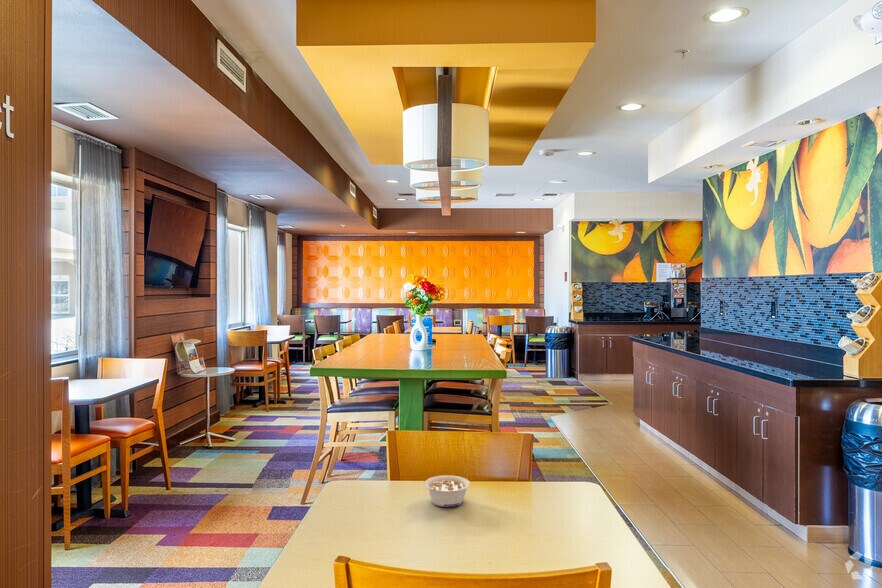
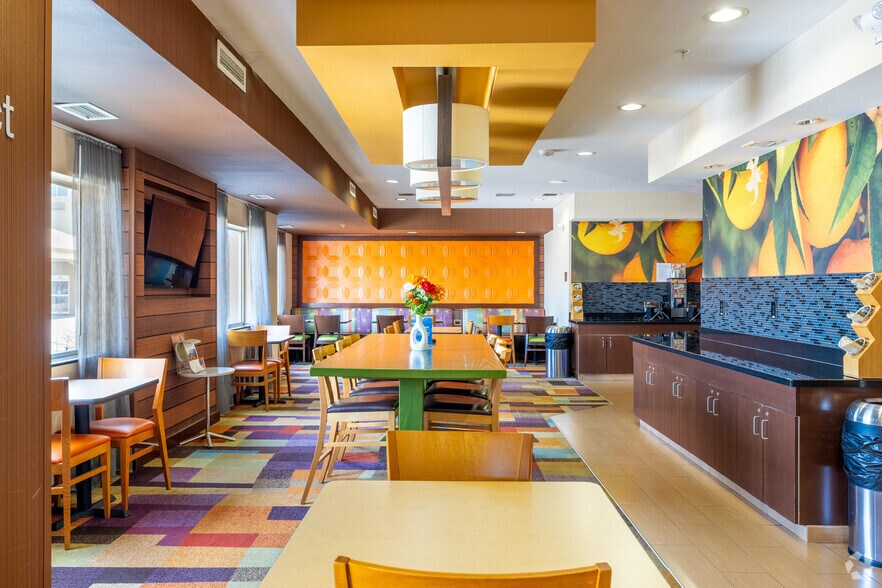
- legume (447, 490)
